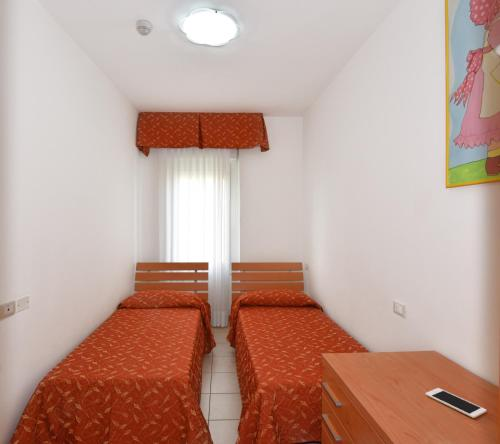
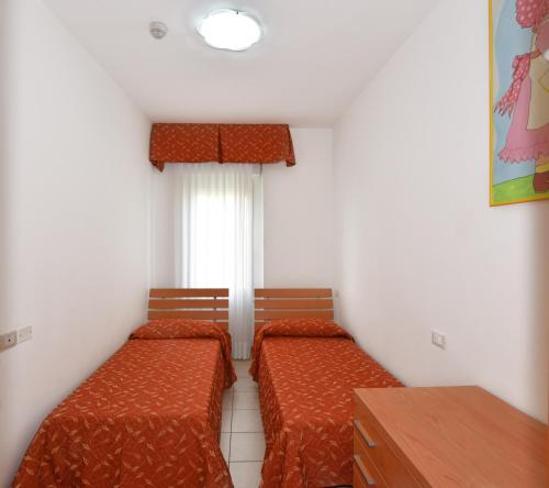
- cell phone (454, 401)
